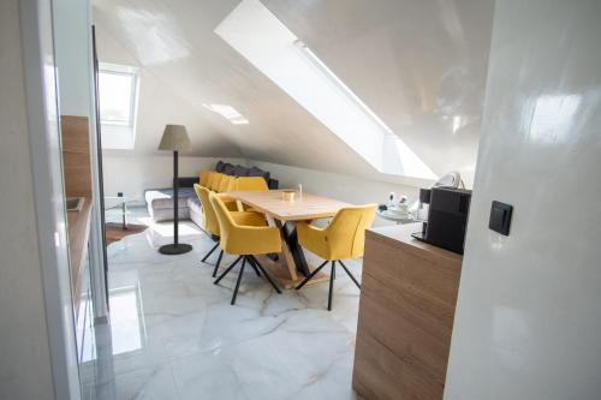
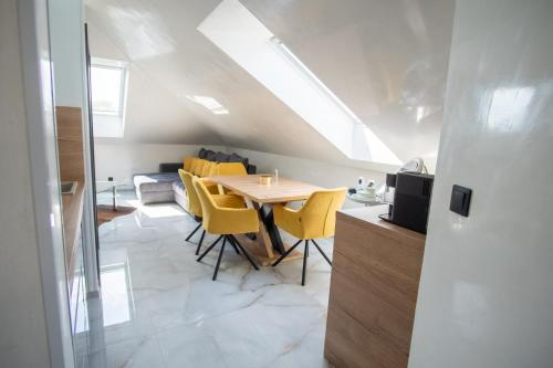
- floor lamp (175, 189)
